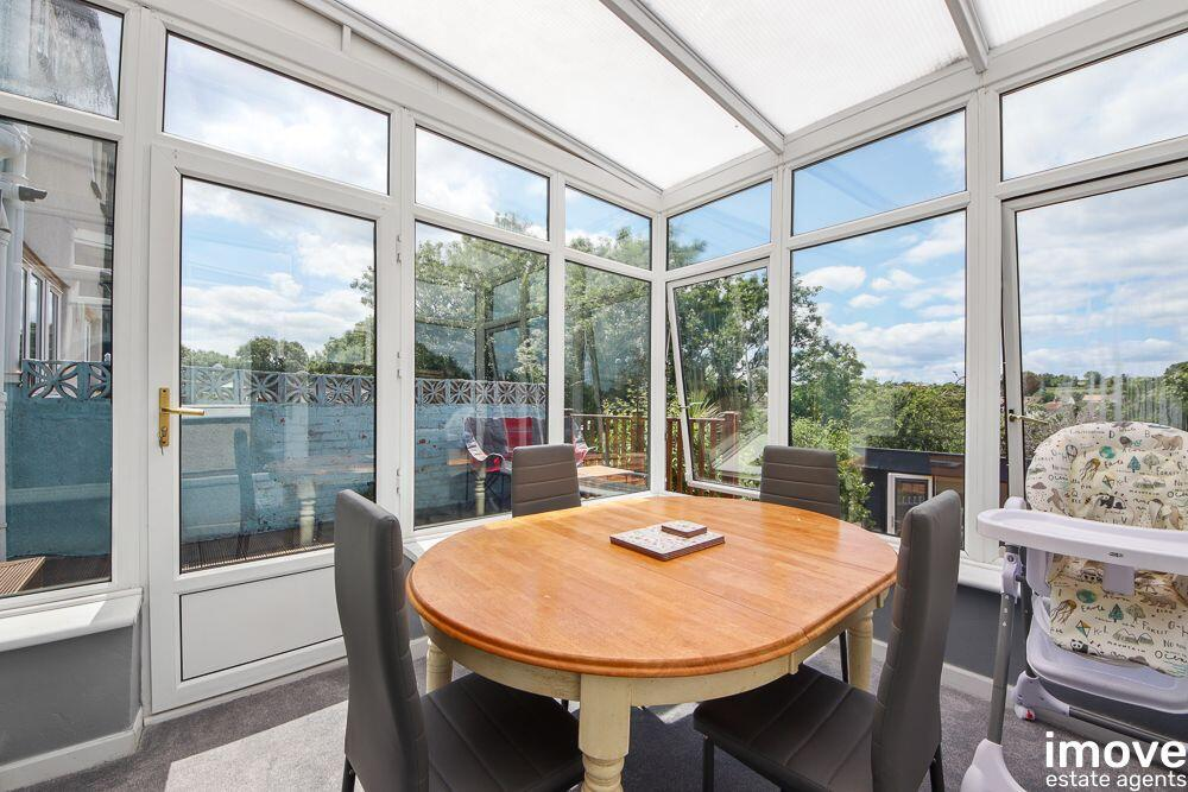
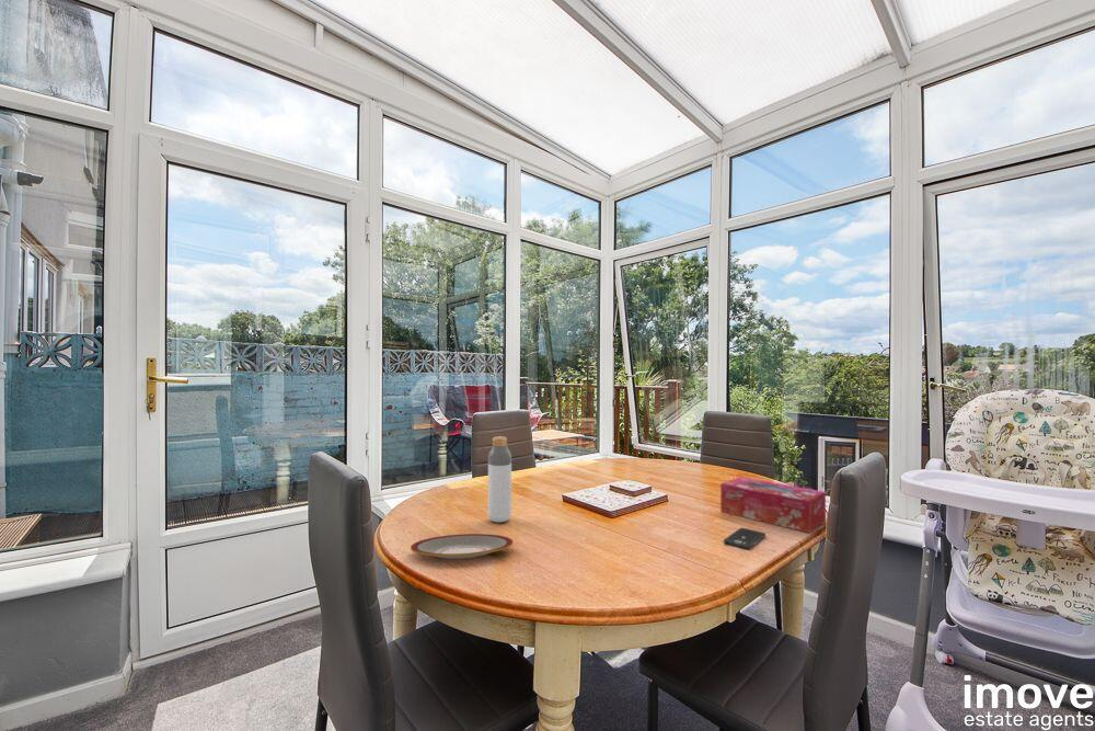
+ tissue box (771, 502)
+ smartphone (745, 537)
+ bottle (499, 478)
+ plate (462, 548)
